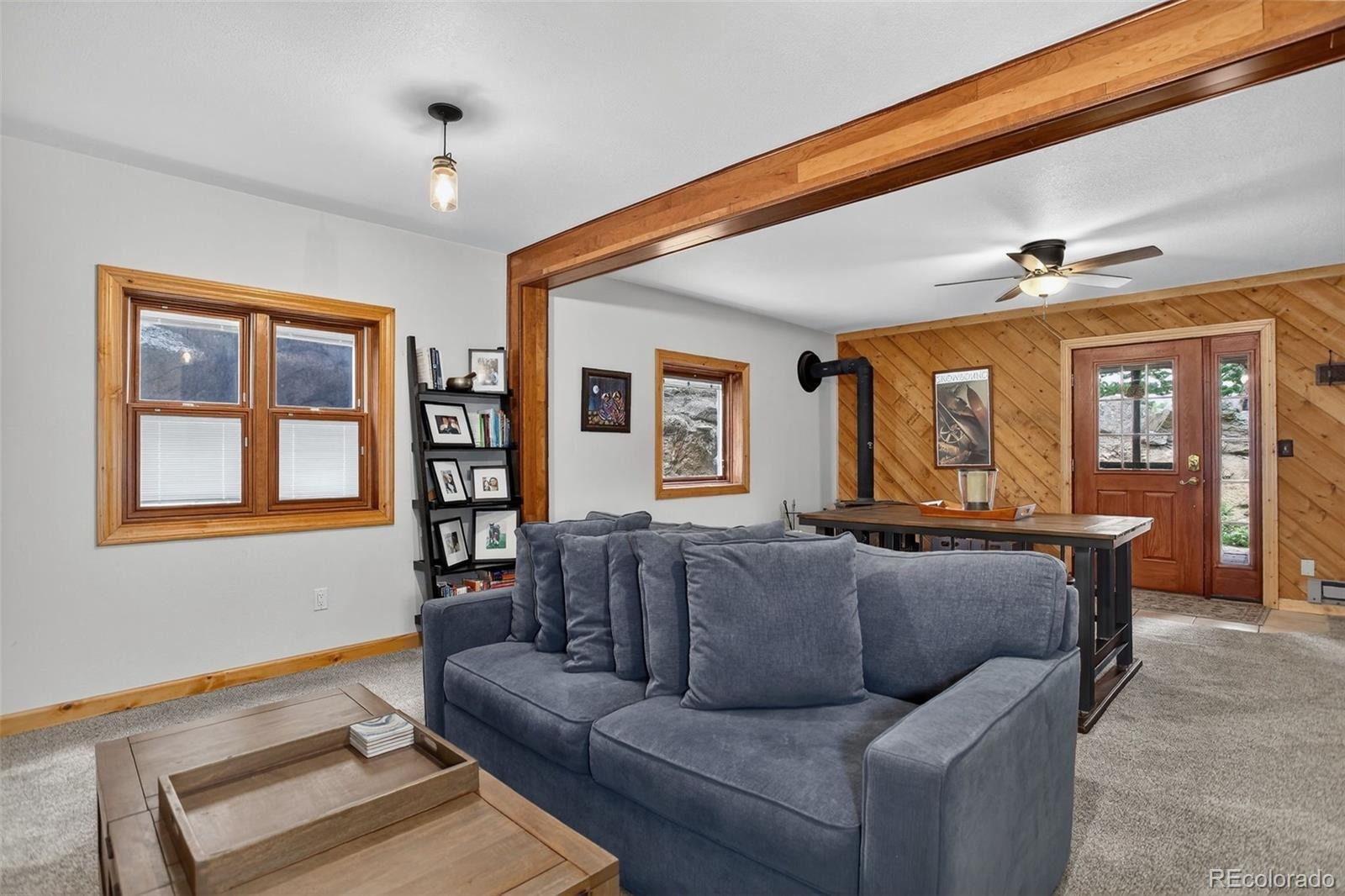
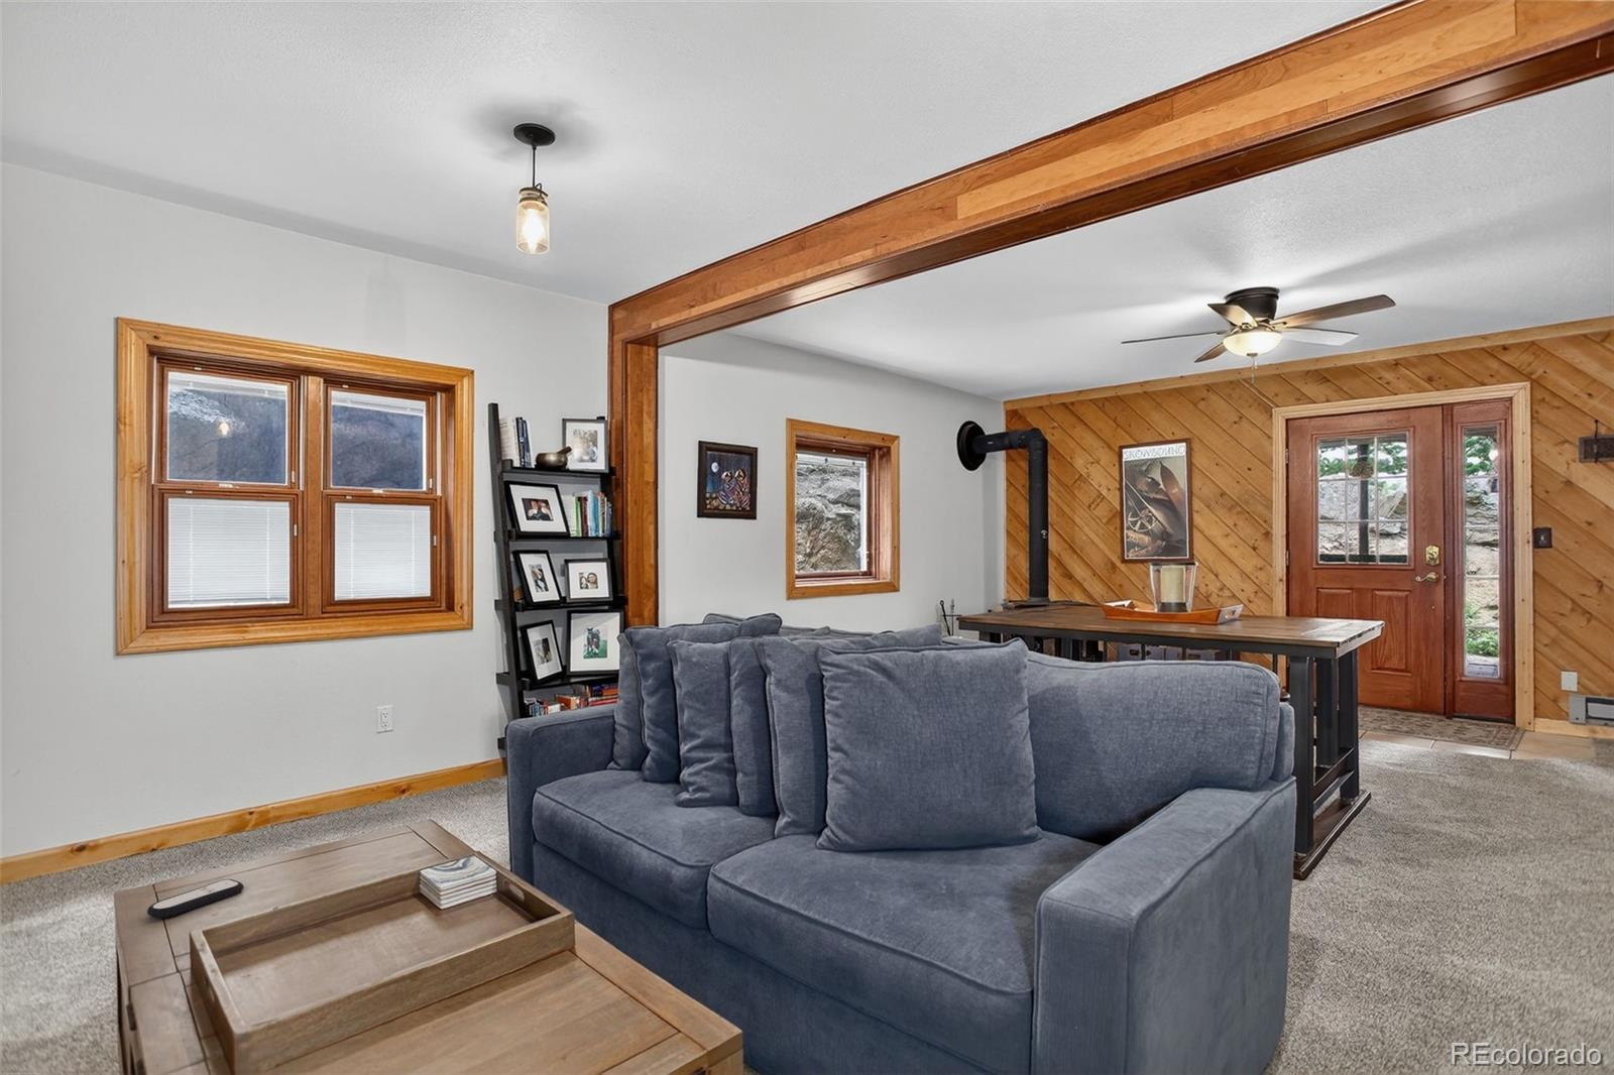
+ remote control (196, 897)
